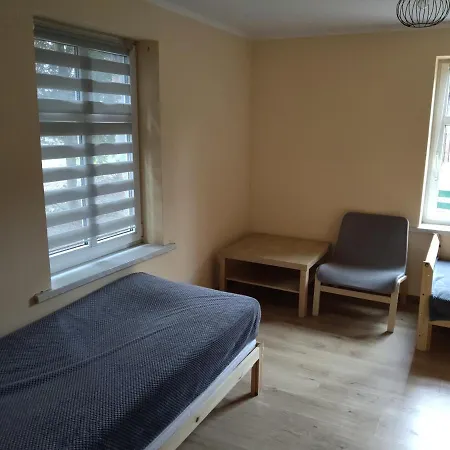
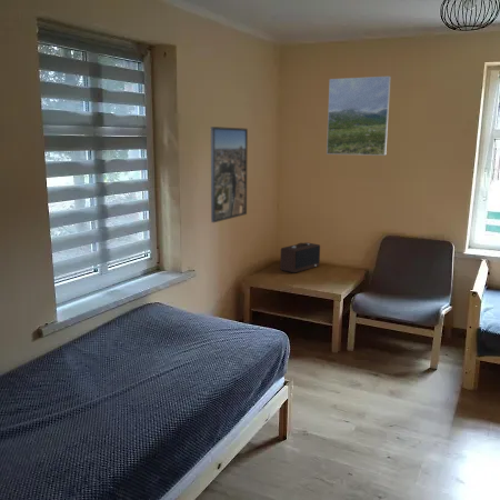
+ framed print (357, 117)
+ speaker (300, 256)
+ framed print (230, 173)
